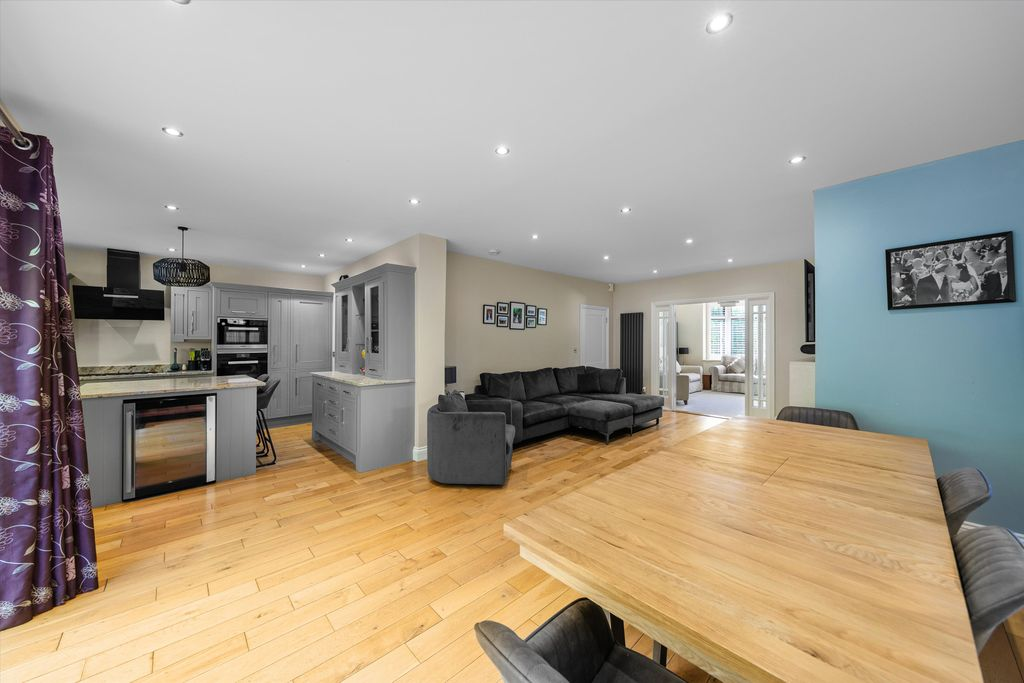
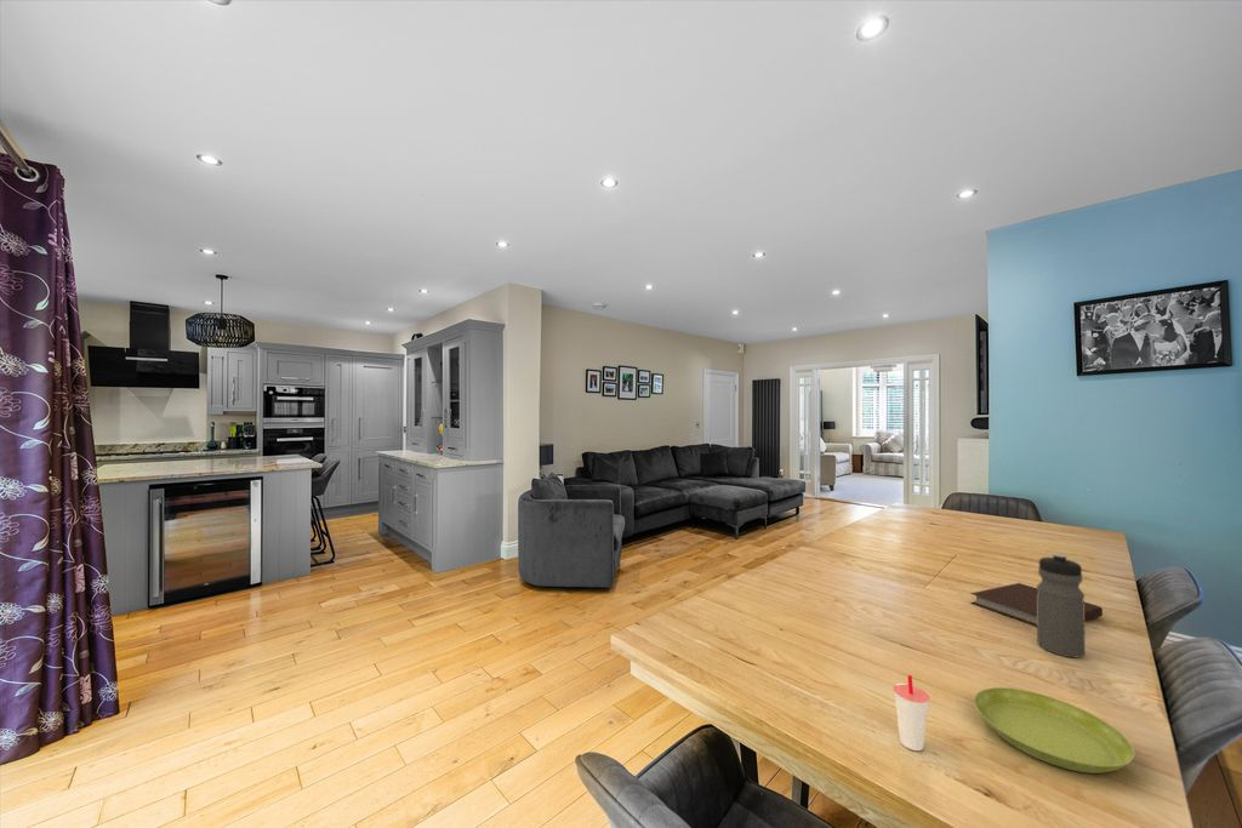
+ cup (911, 709)
+ notebook (1033, 605)
+ saucer (1047, 730)
+ water bottle (1060, 601)
